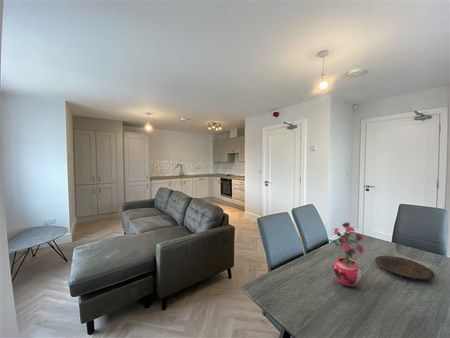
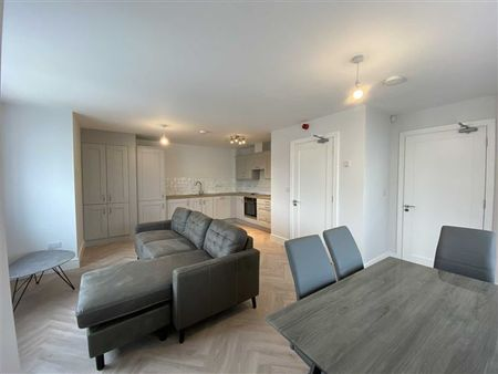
- plate (402, 268)
- potted plant (345, 252)
